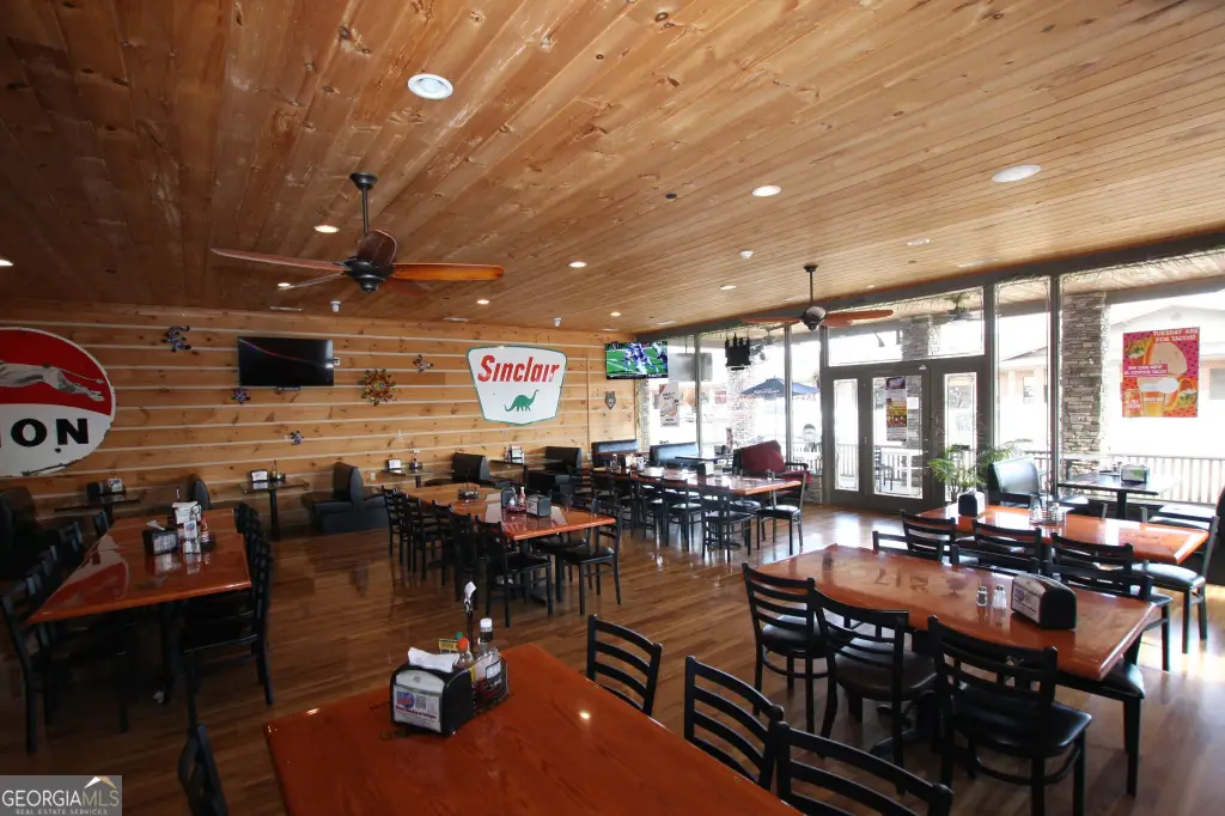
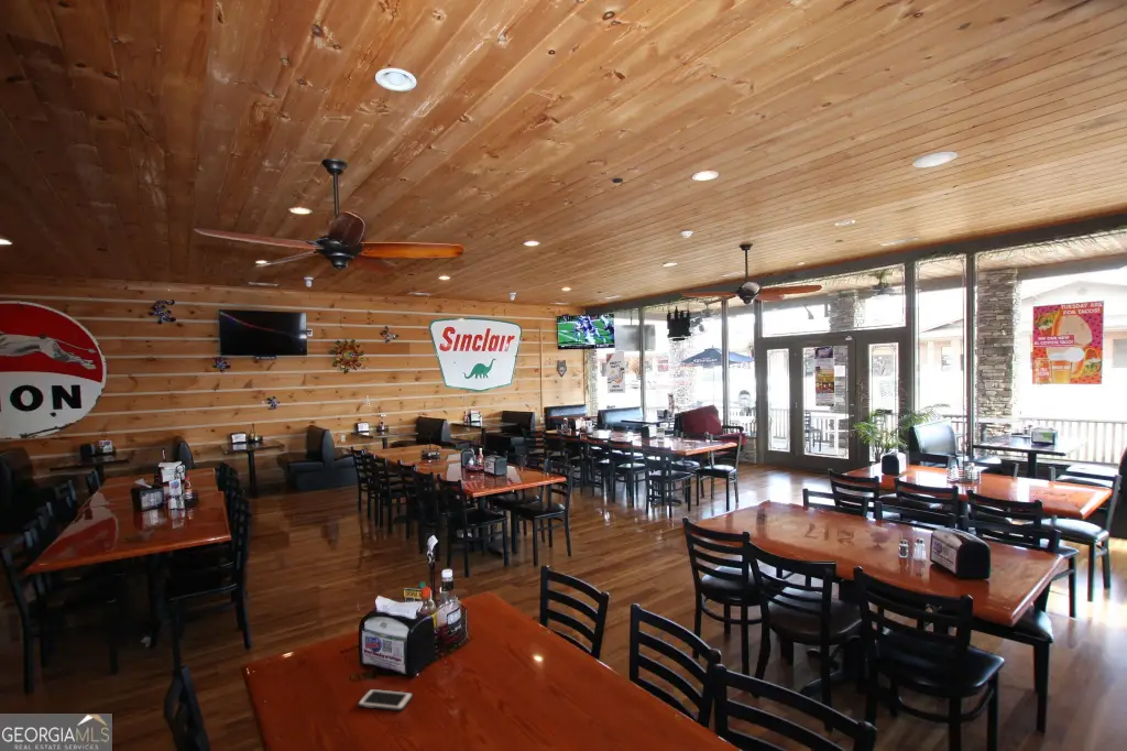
+ cell phone (385, 699)
